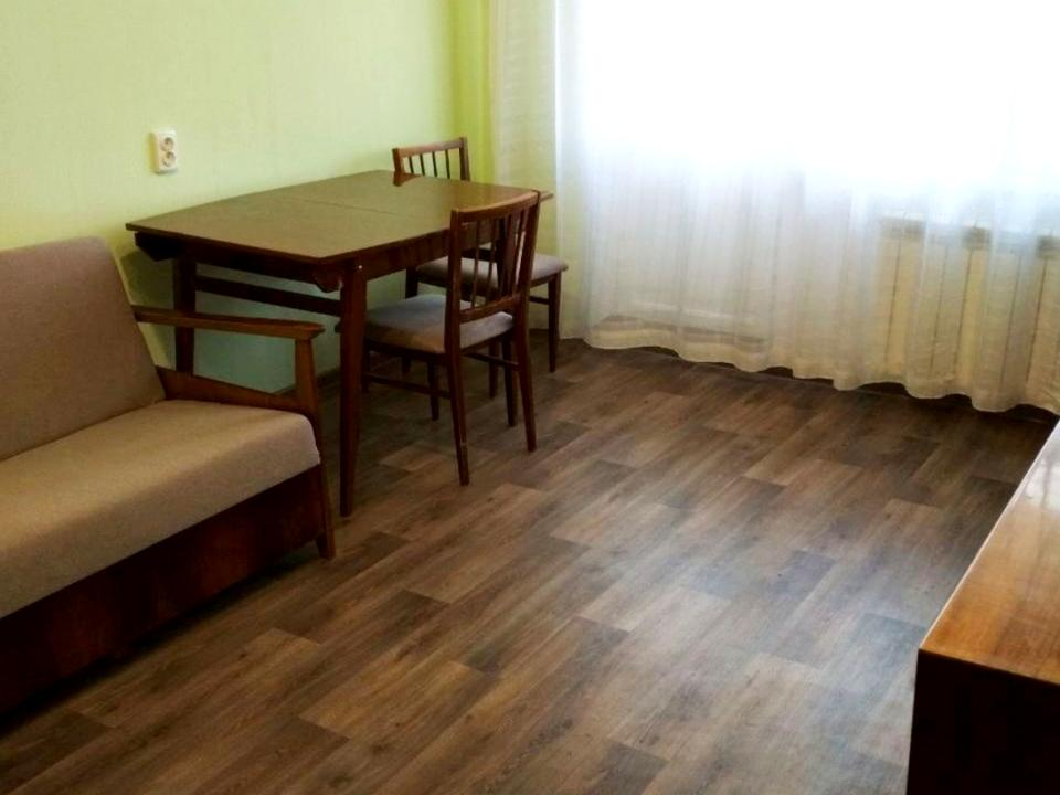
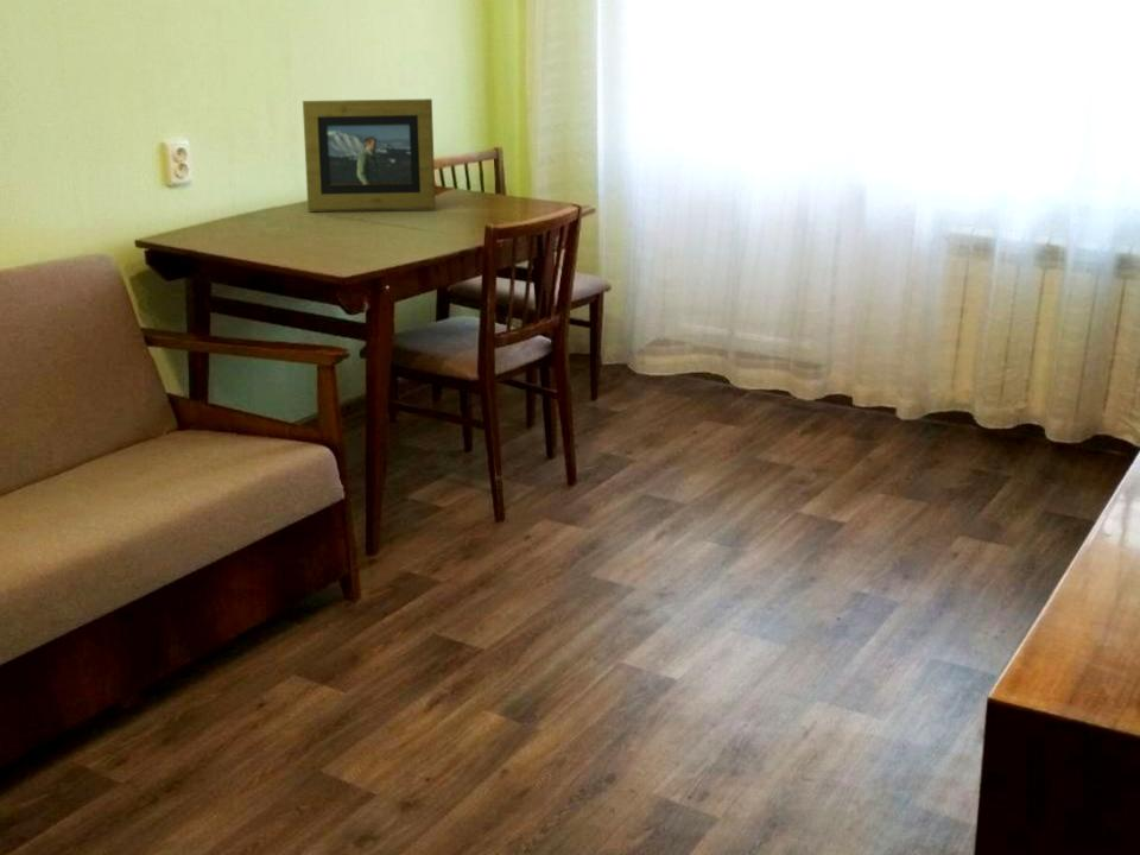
+ picture frame (370, 152)
